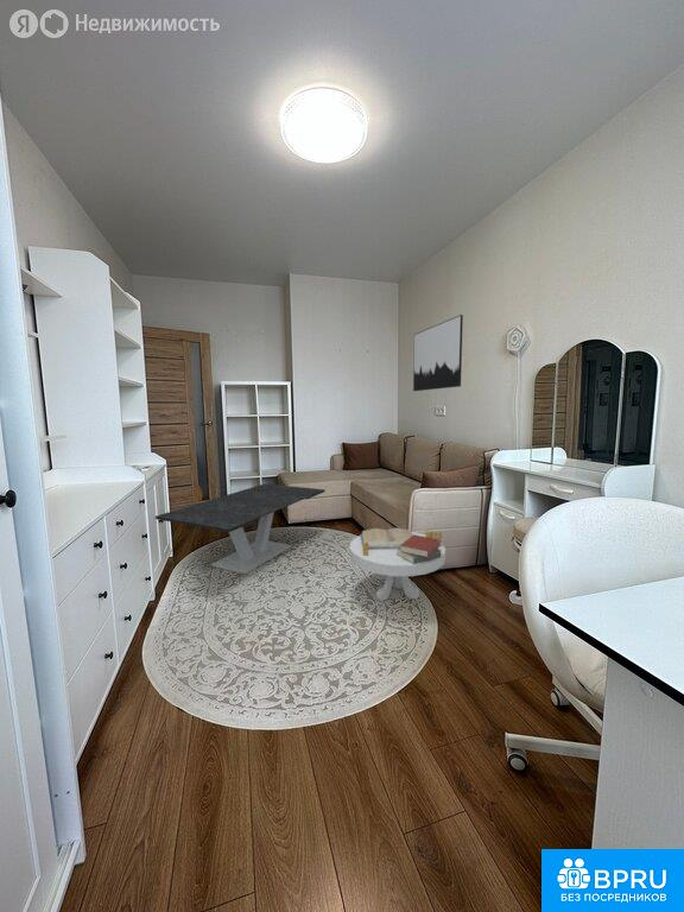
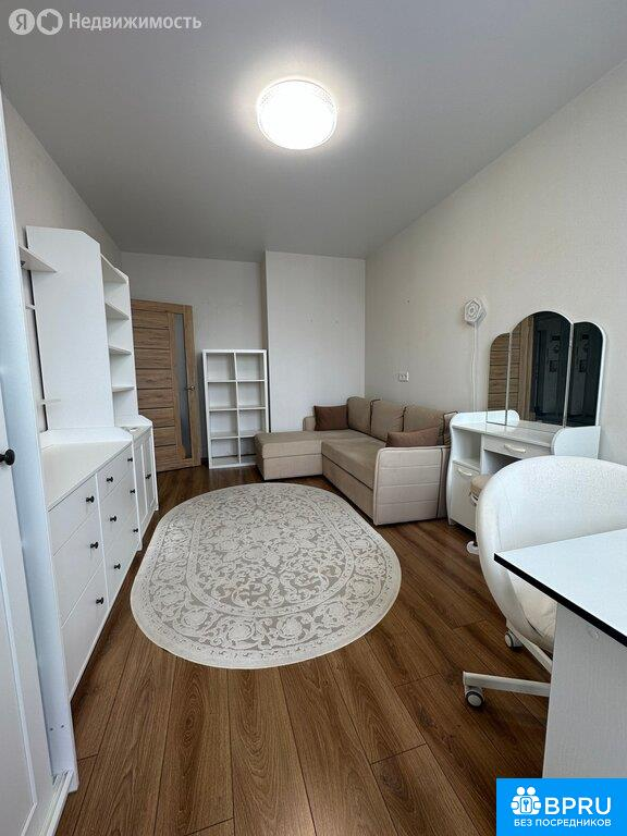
- side table (397, 563)
- wall art (435, 357)
- coffee table (256, 531)
